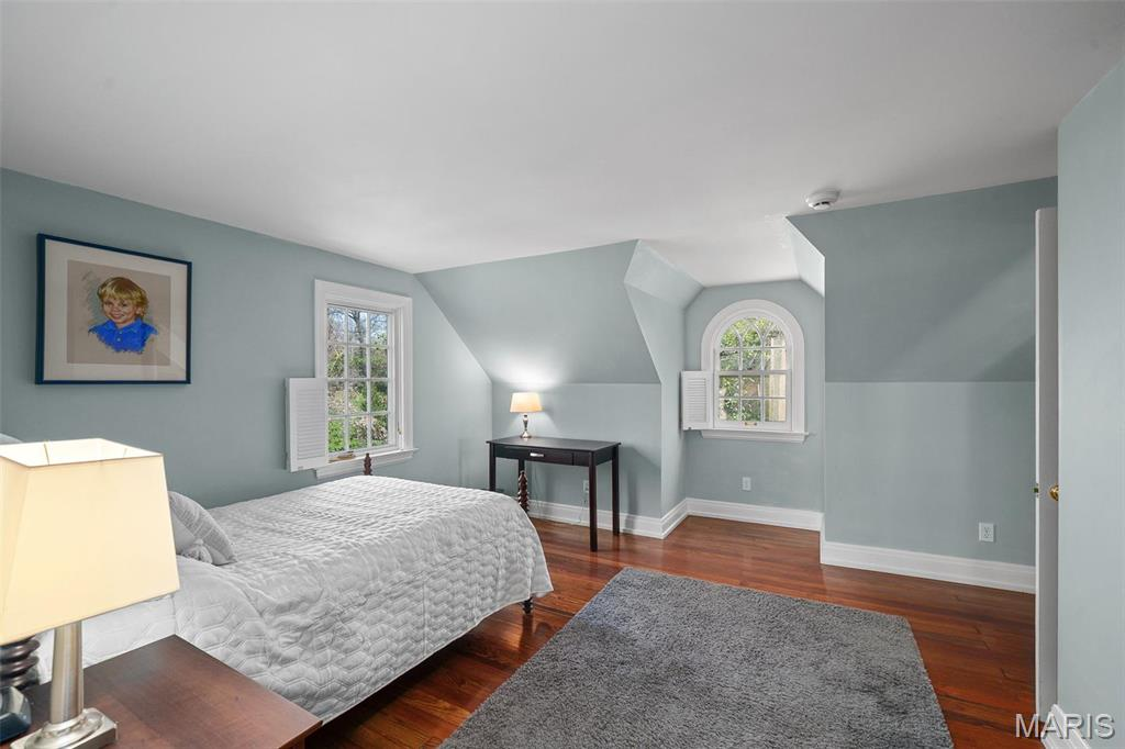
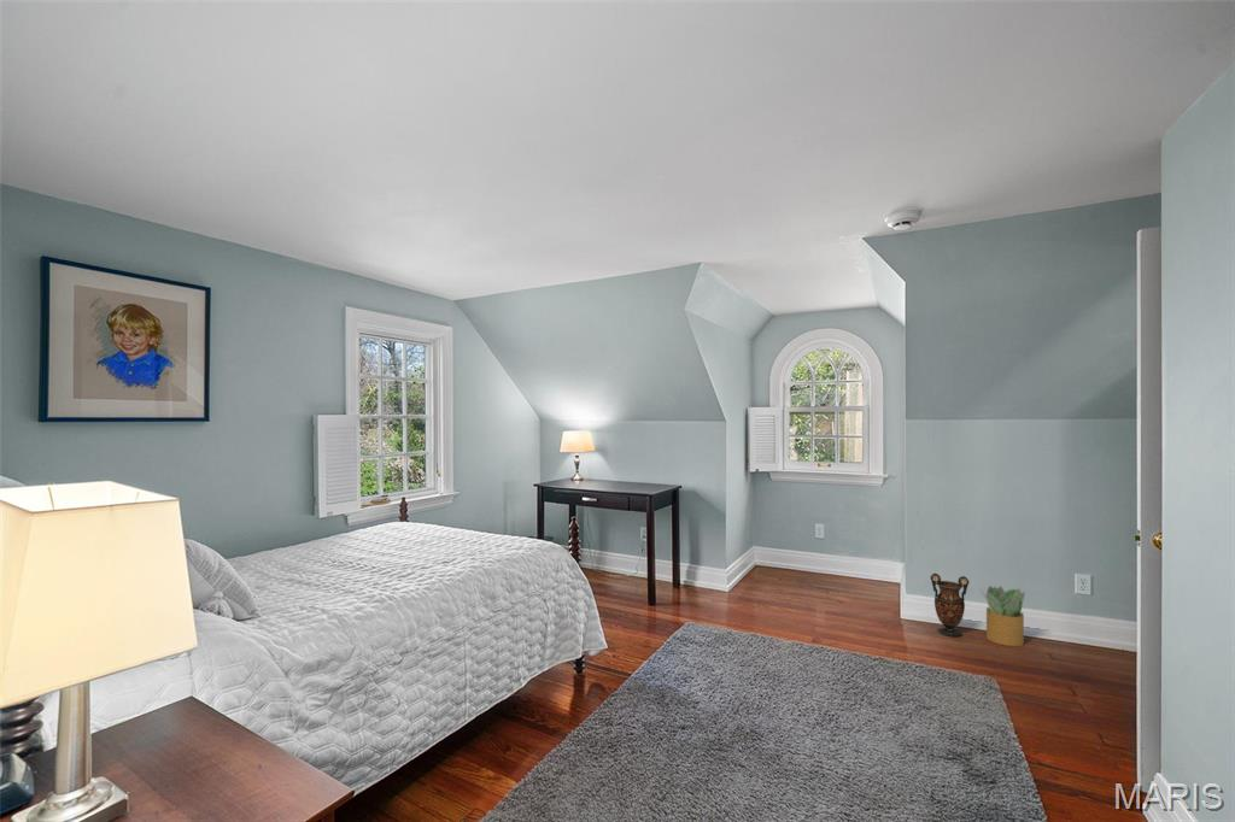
+ potted plant (1001, 613)
+ vase (949, 603)
